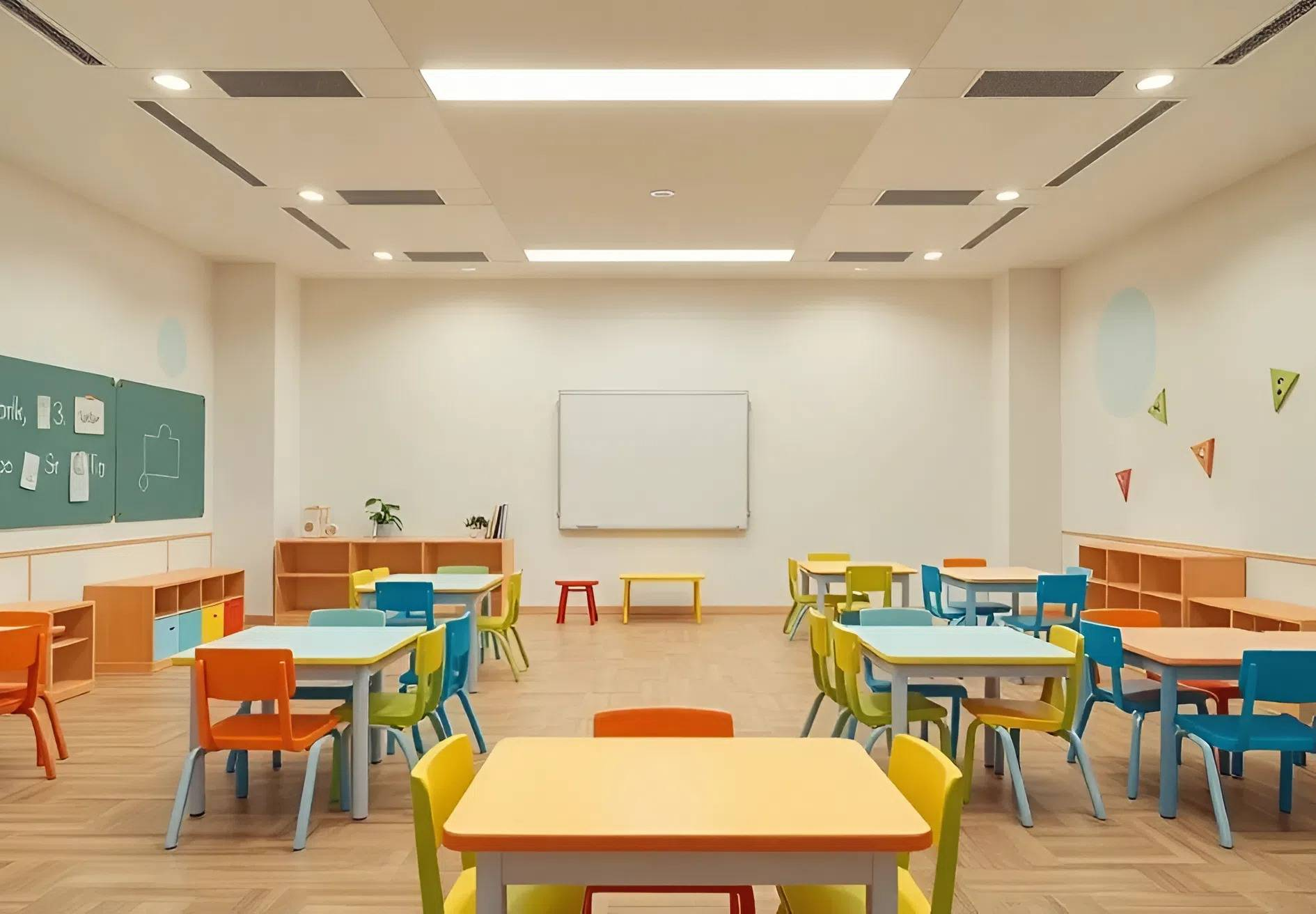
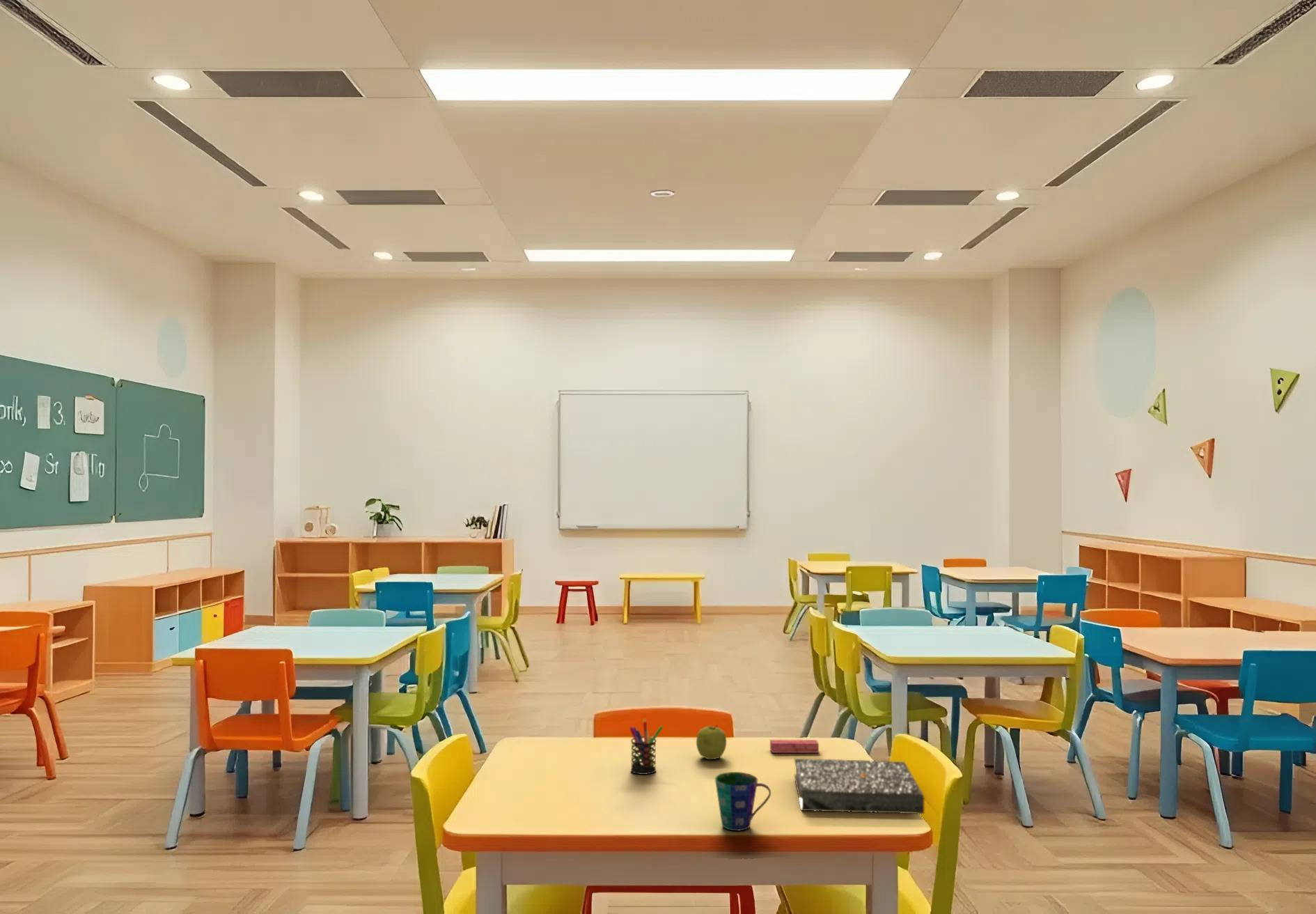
+ pen holder (646, 744)
+ book (855, 784)
+ eraser (794, 746)
+ fruit (711, 741)
+ cup (742, 803)
